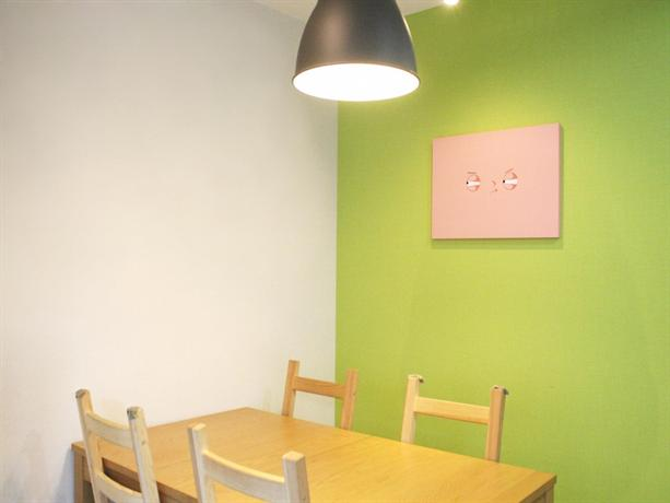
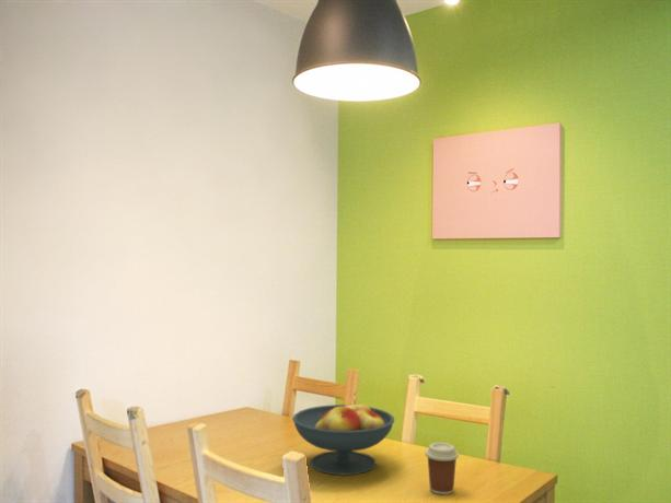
+ coffee cup (441, 468)
+ fruit bowl (343, 432)
